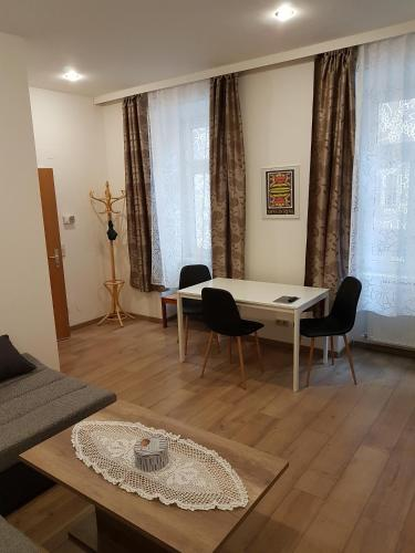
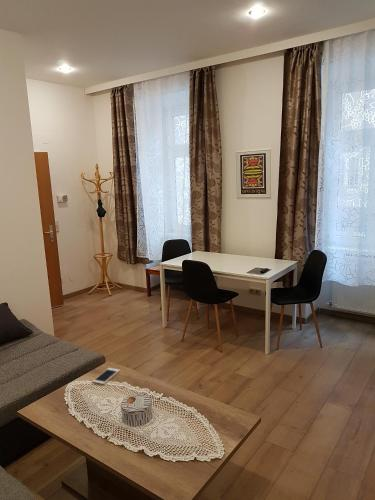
+ cell phone (106, 375)
